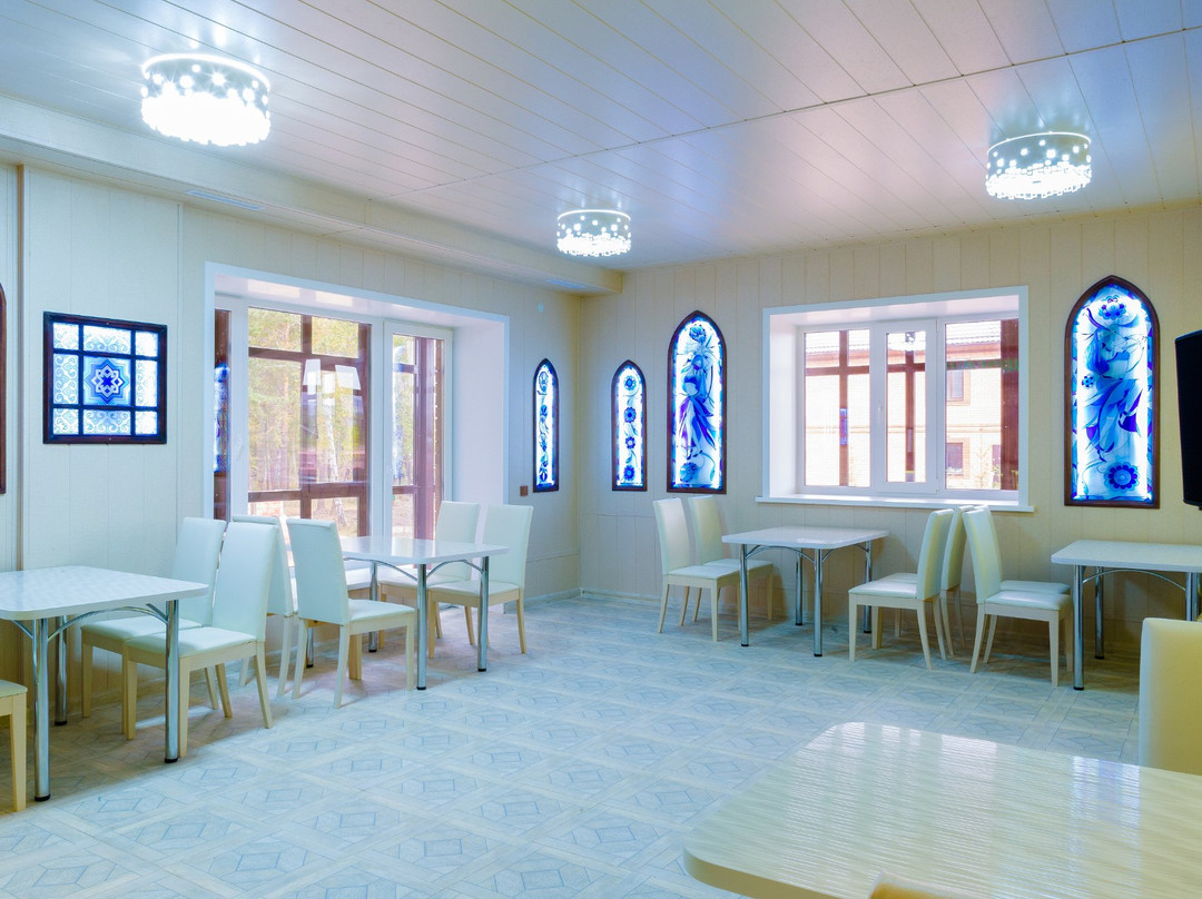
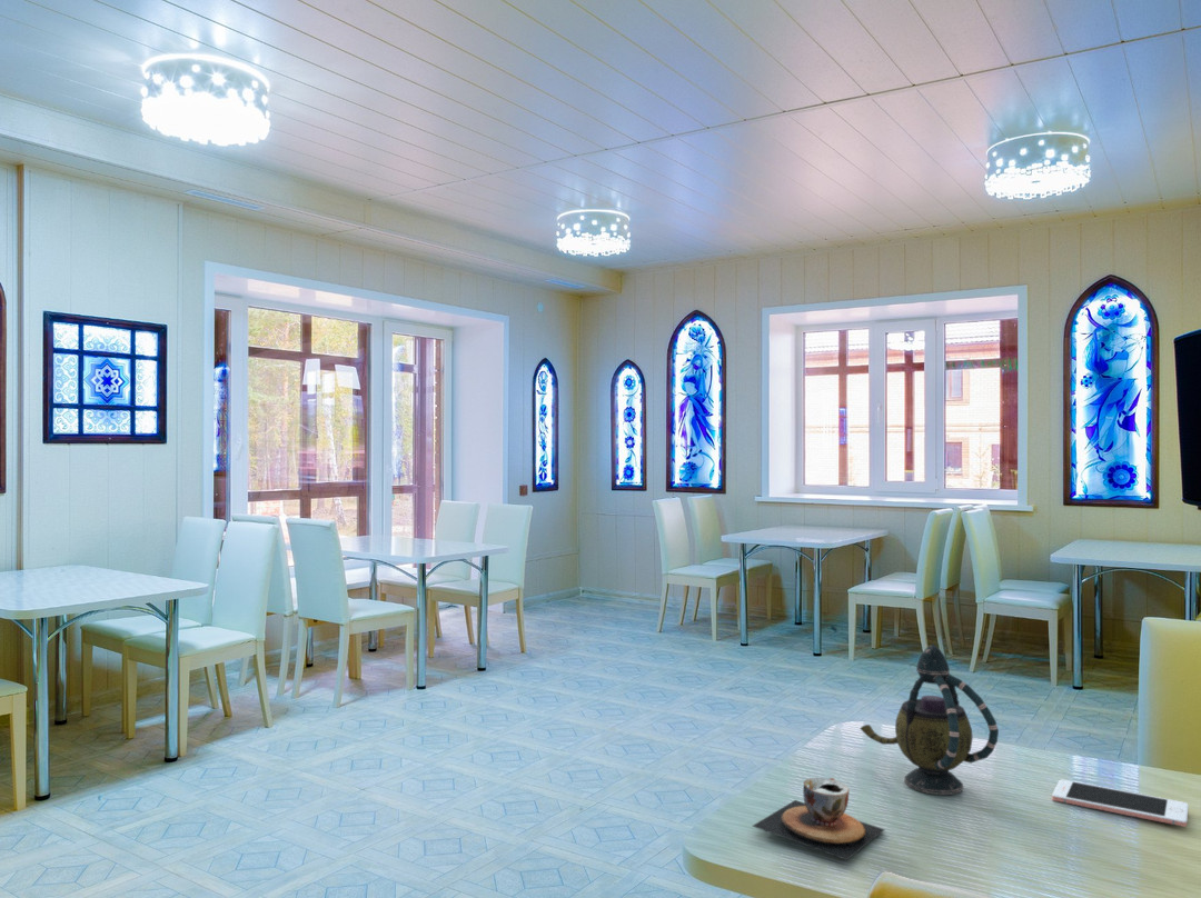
+ cell phone (1119, 801)
+ teacup (818, 808)
+ teapot (916, 708)
